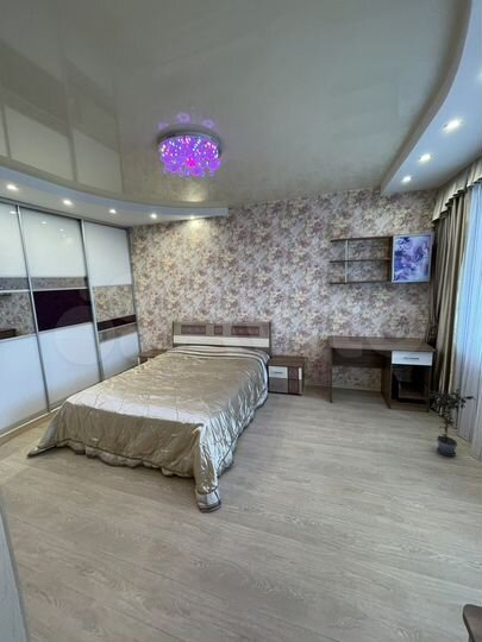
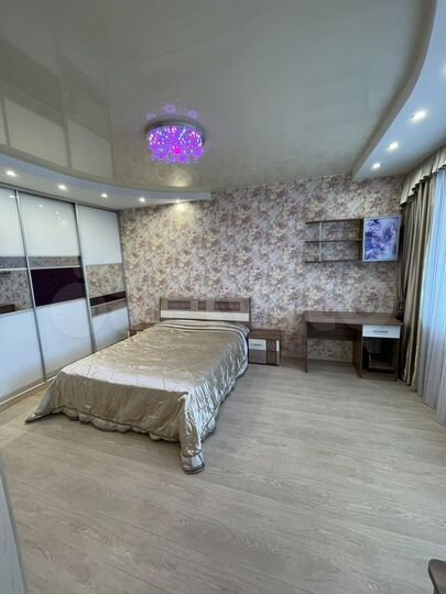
- potted plant (447, 420)
